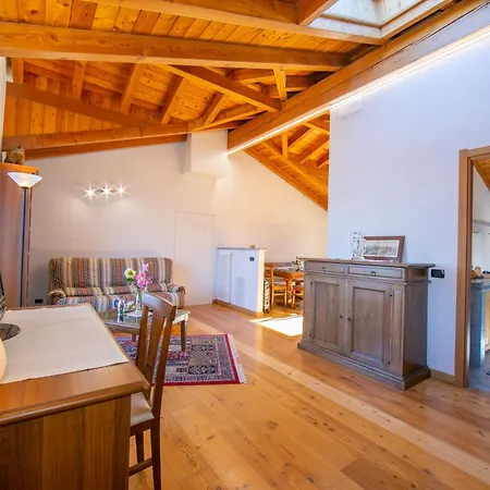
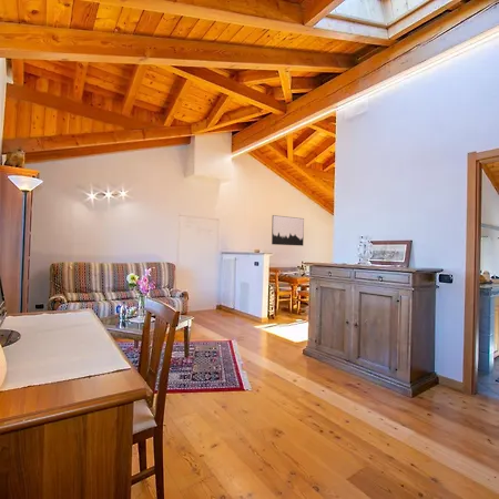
+ wall art (288, 231)
